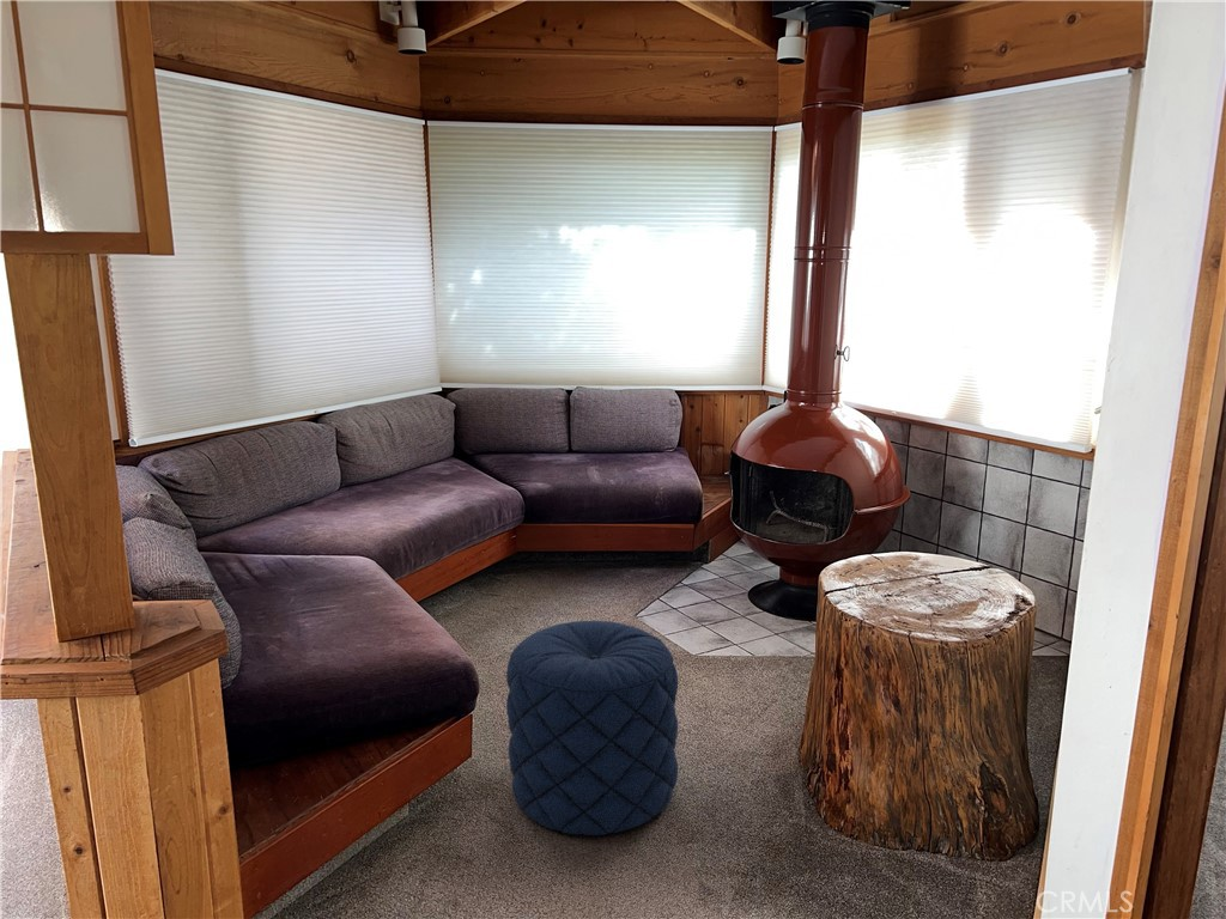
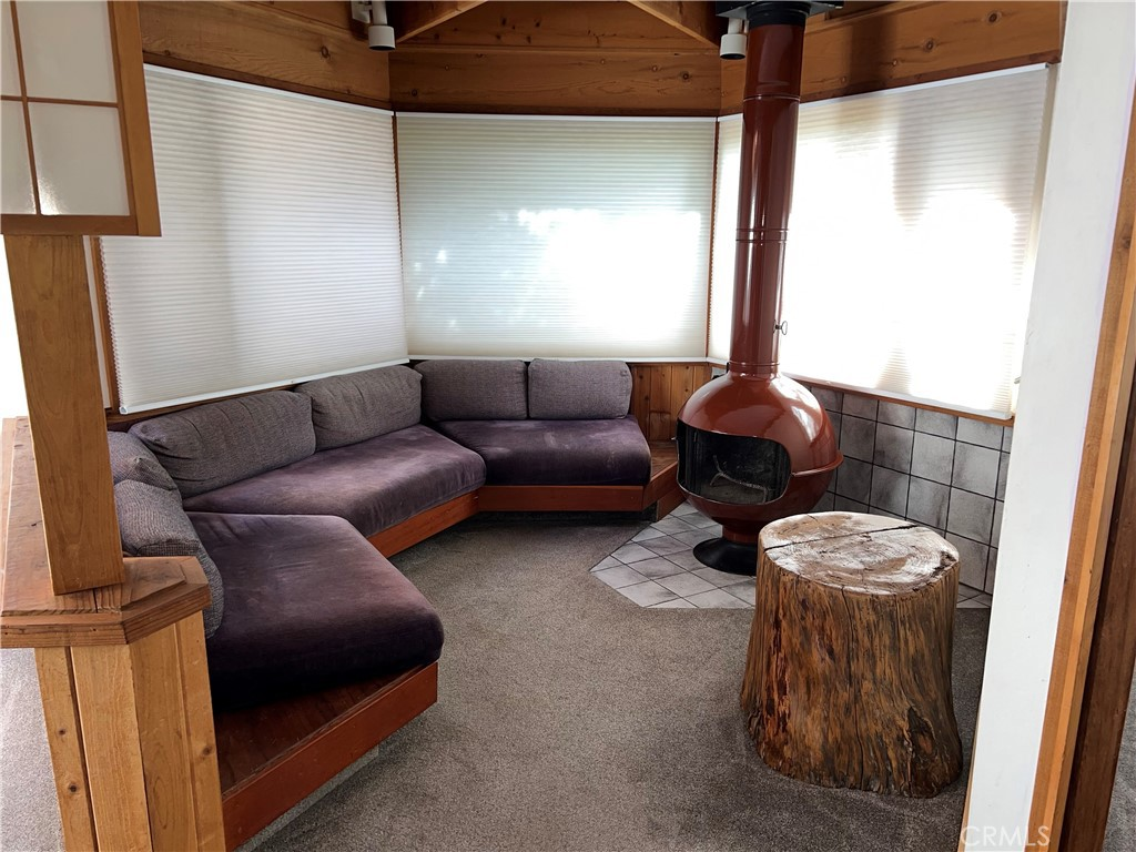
- pouf (591, 717)
